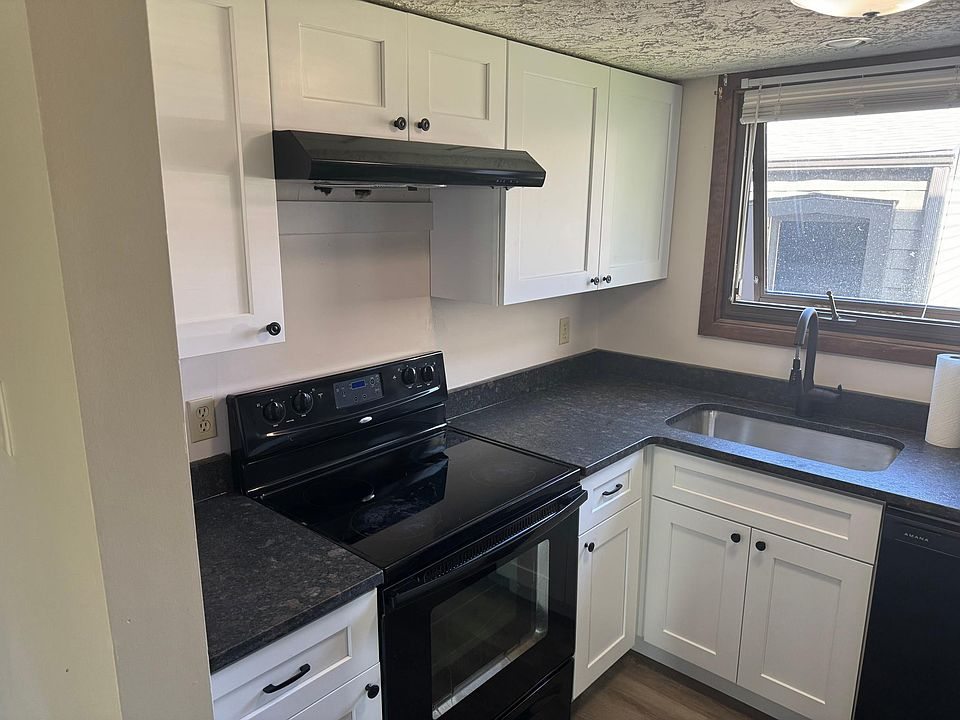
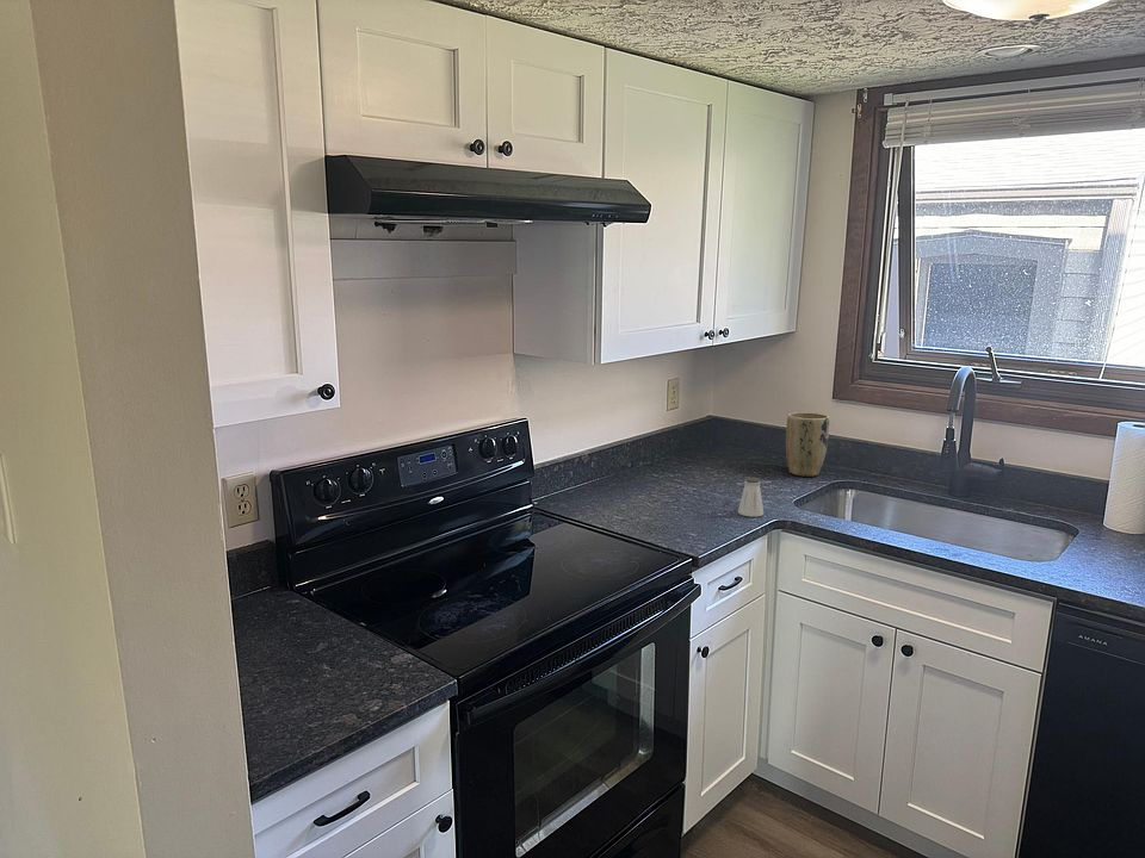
+ saltshaker (751, 496)
+ plant pot (806, 444)
